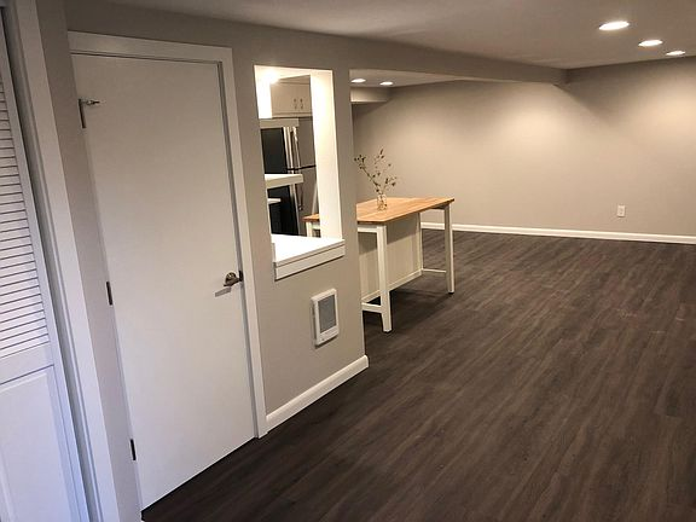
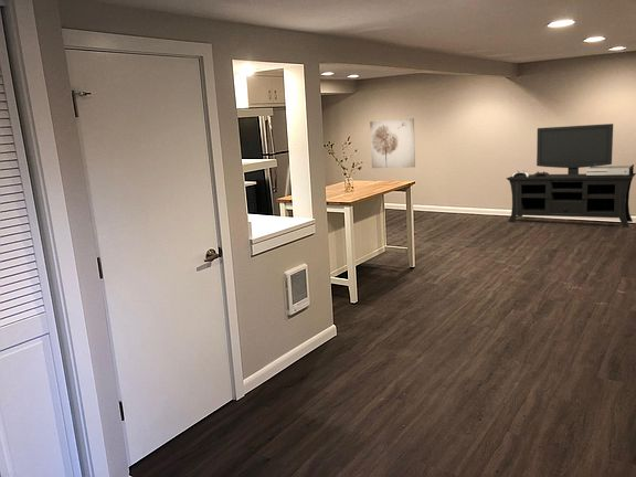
+ media console (569, 174)
+ wall art (392, 144)
